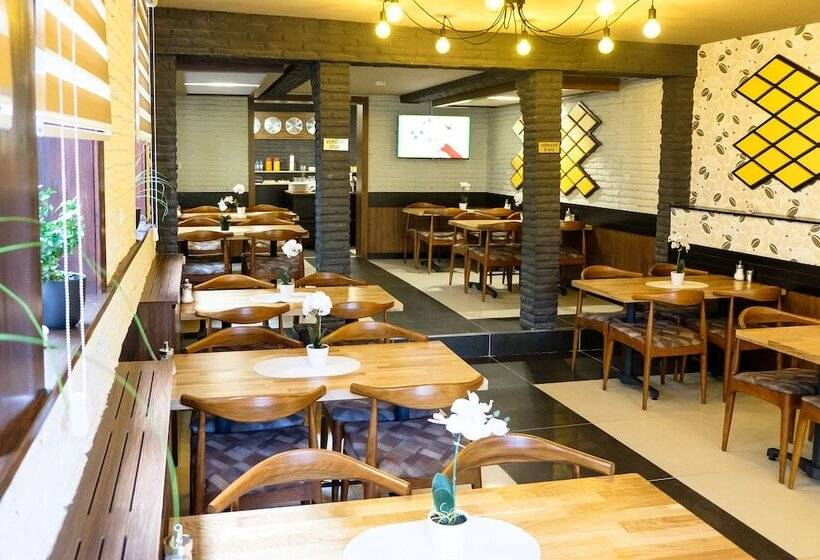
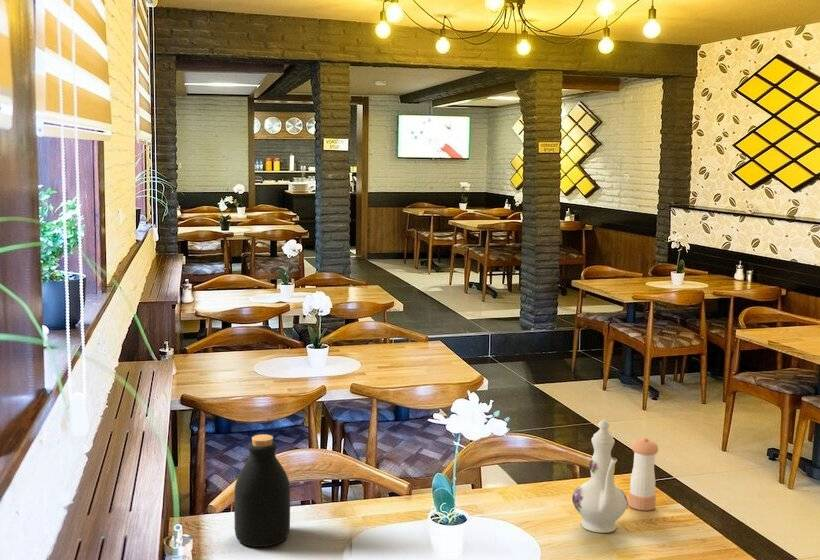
+ pepper shaker (643, 471)
+ bottle (262, 487)
+ chinaware (603, 476)
